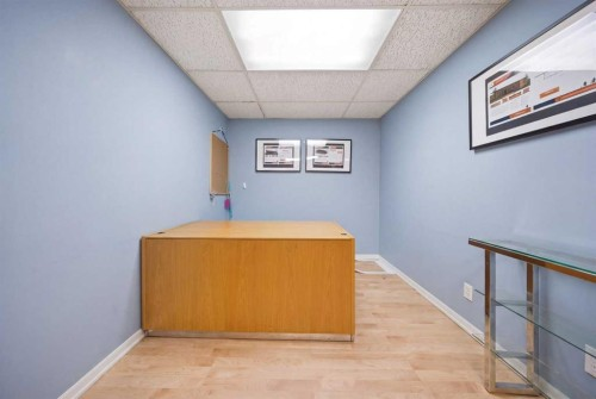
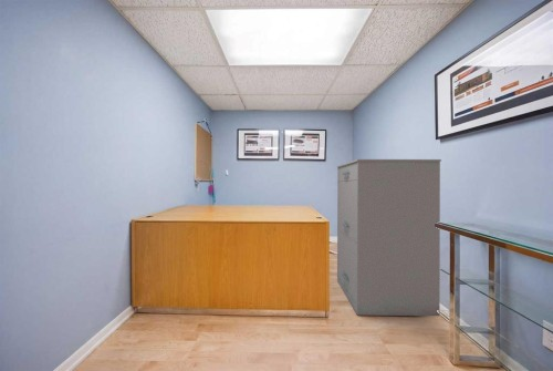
+ filing cabinet (379, 229)
